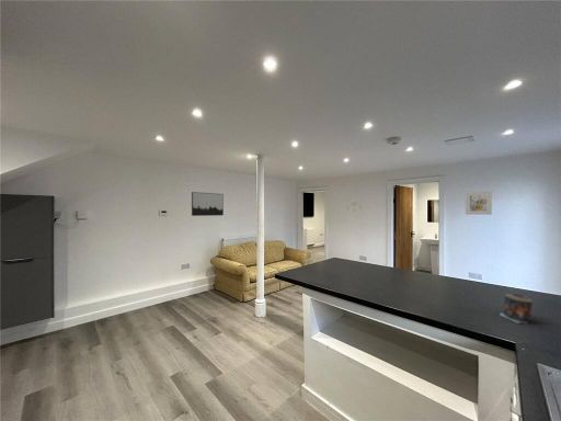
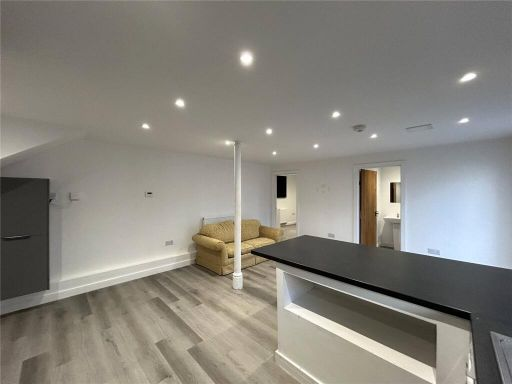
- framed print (478, 203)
- wall art (208, 204)
- candle (516, 307)
